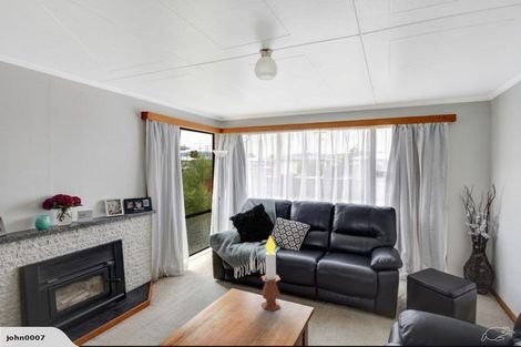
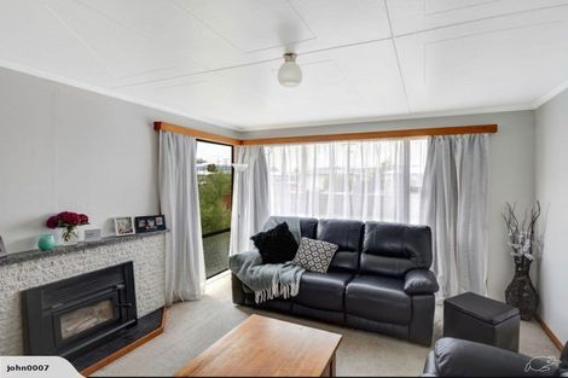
- candle (270, 269)
